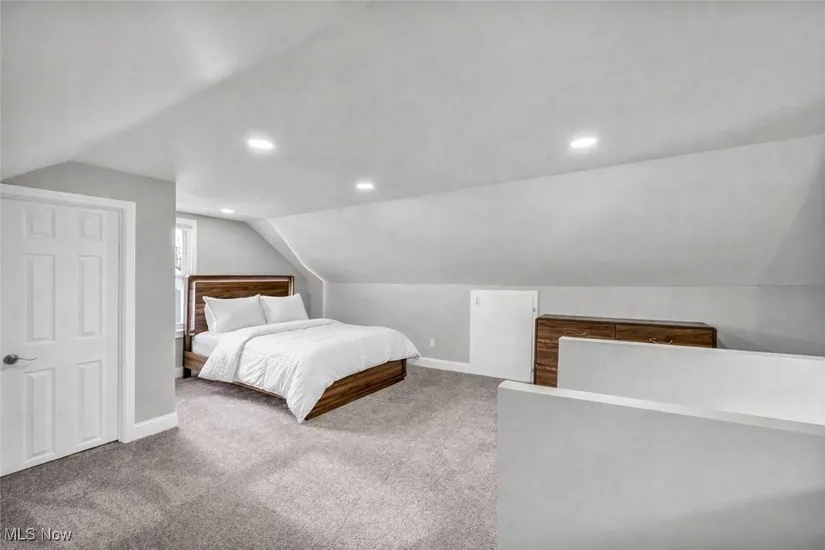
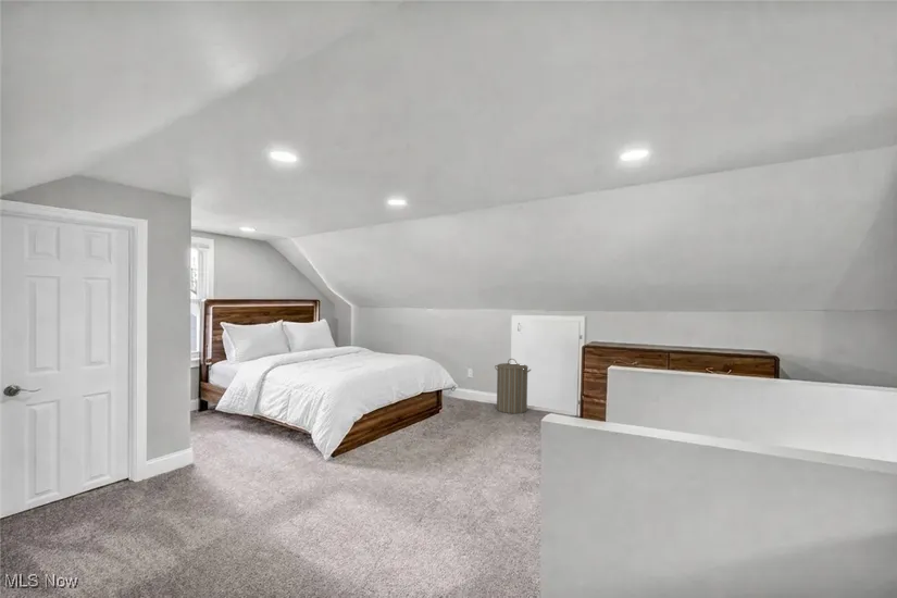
+ laundry hamper (512, 384)
